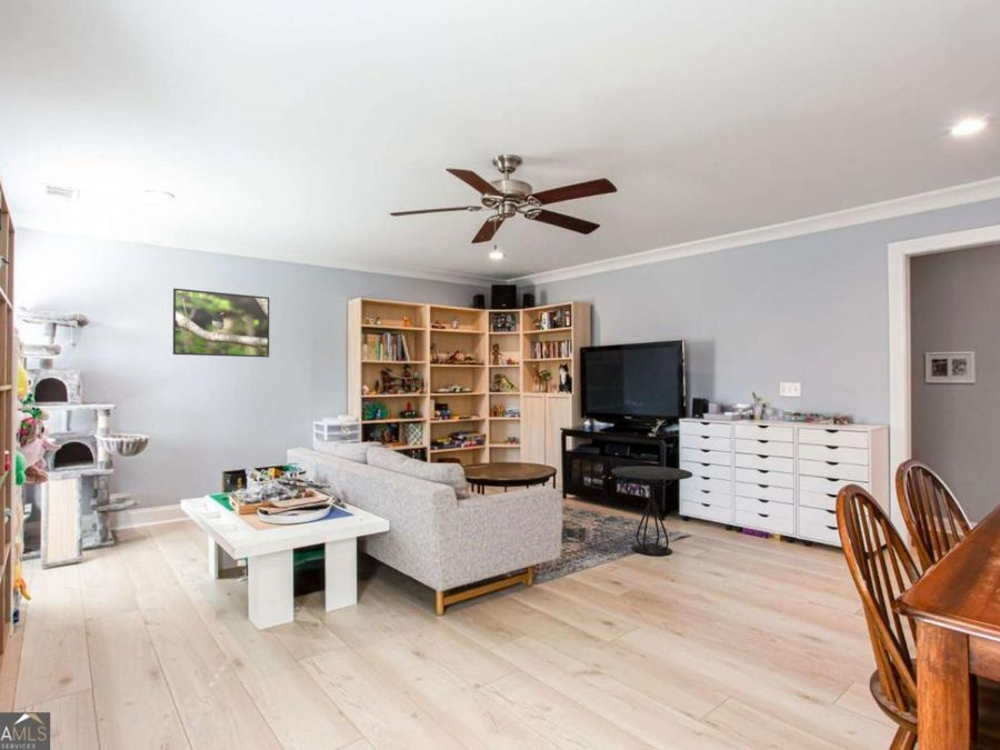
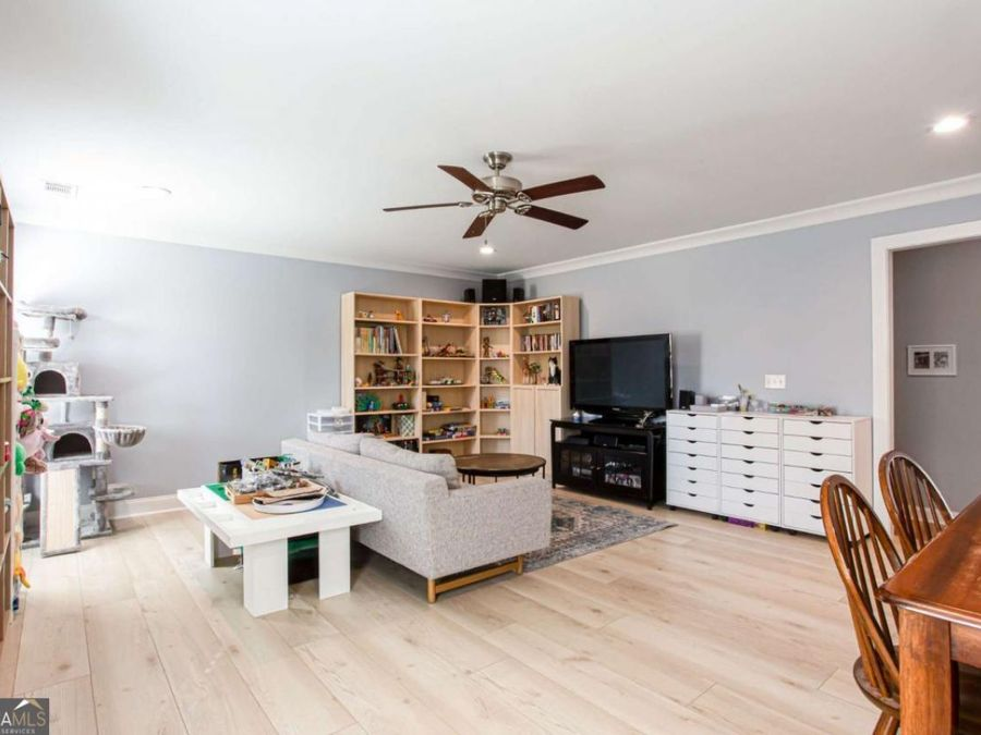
- side table (652, 509)
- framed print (223, 324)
